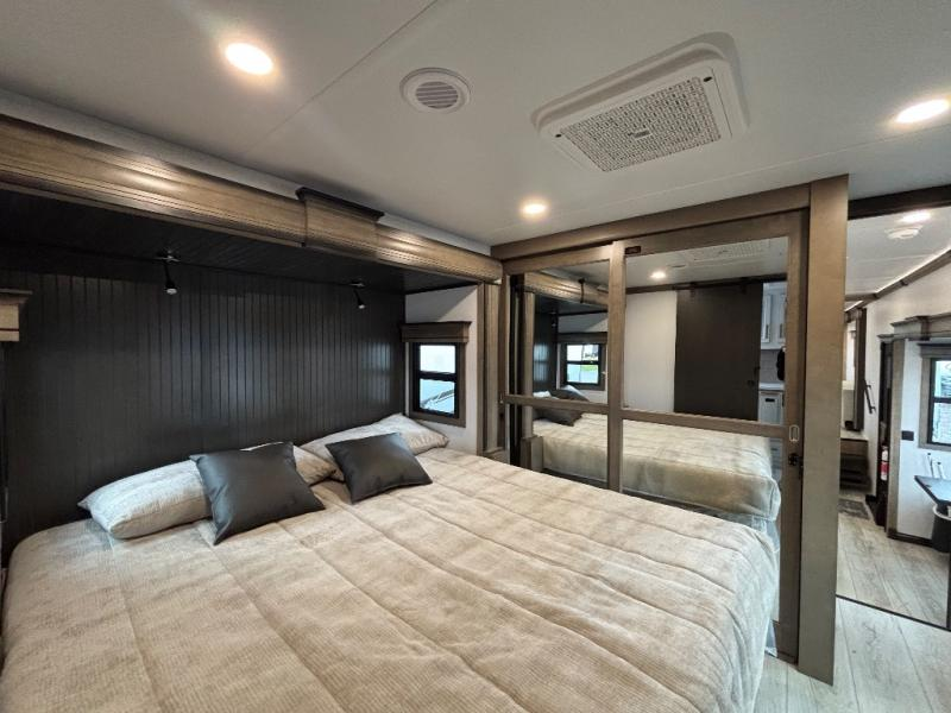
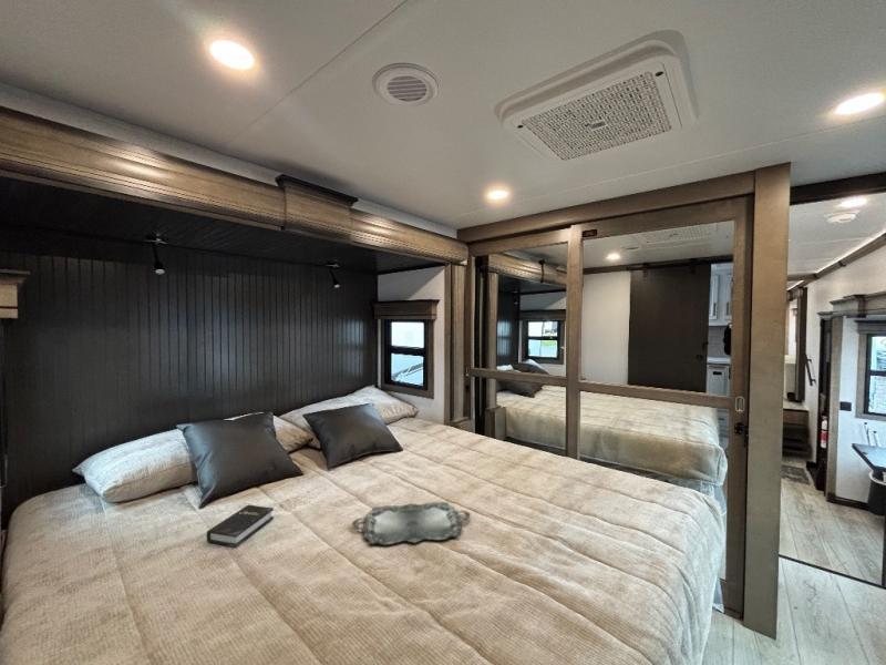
+ serving tray (412, 521)
+ hardback book (241, 523)
